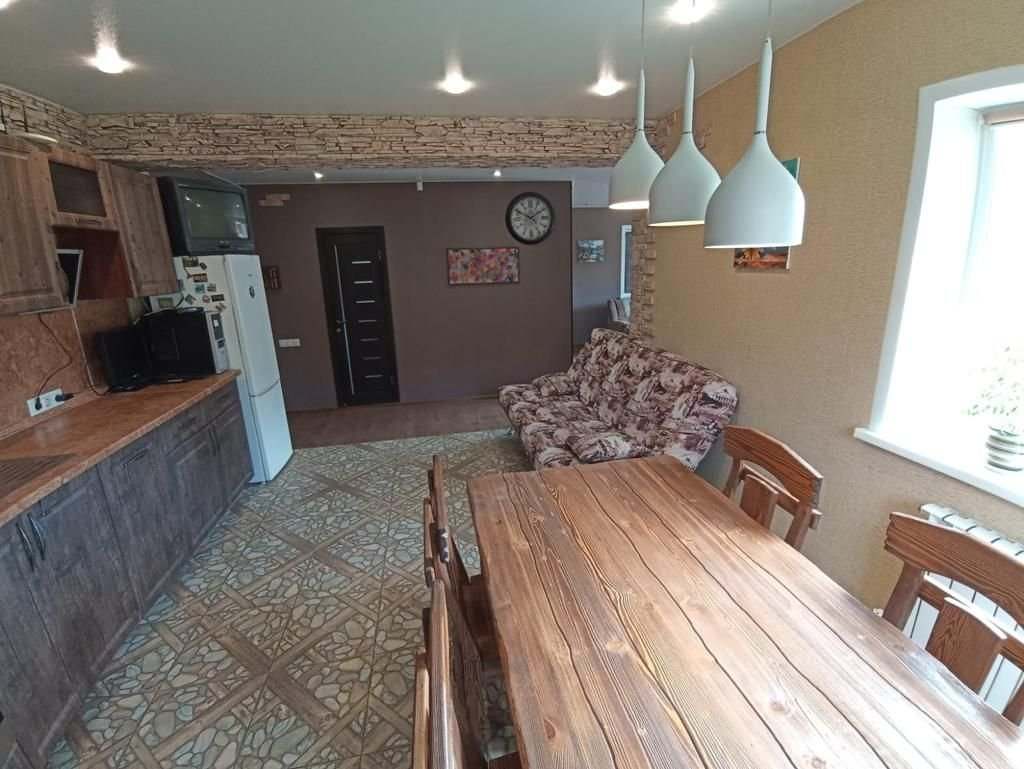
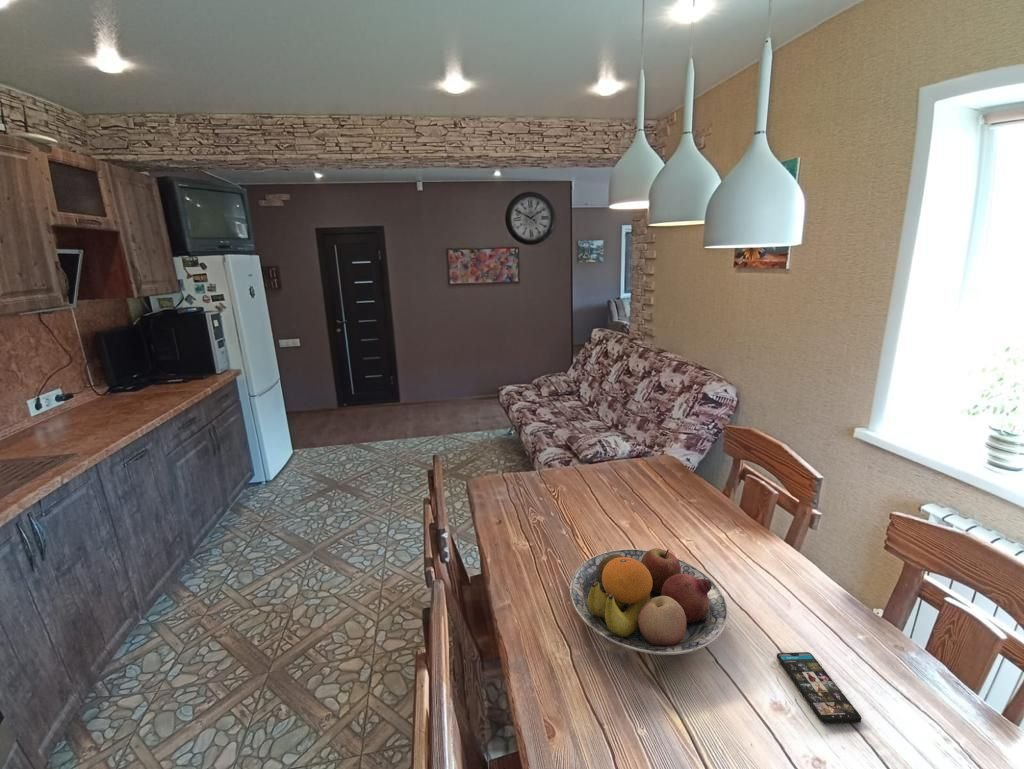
+ fruit bowl (645, 587)
+ smartphone (815, 684)
